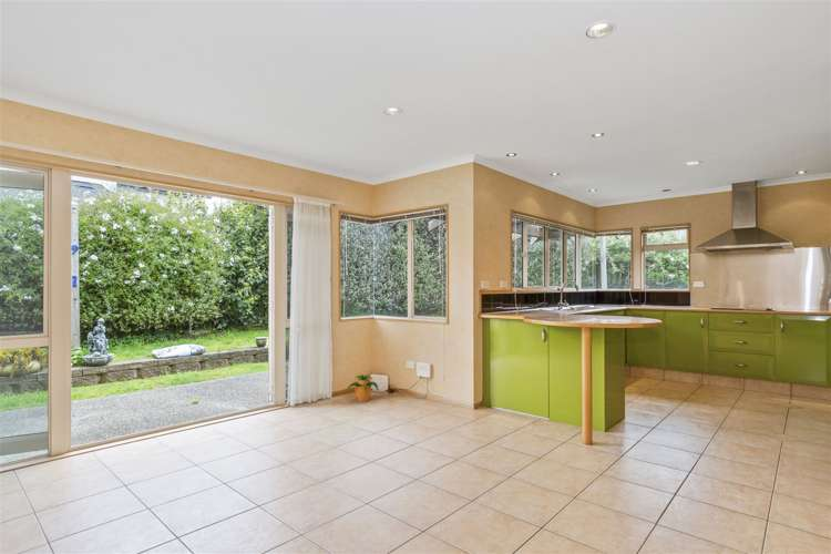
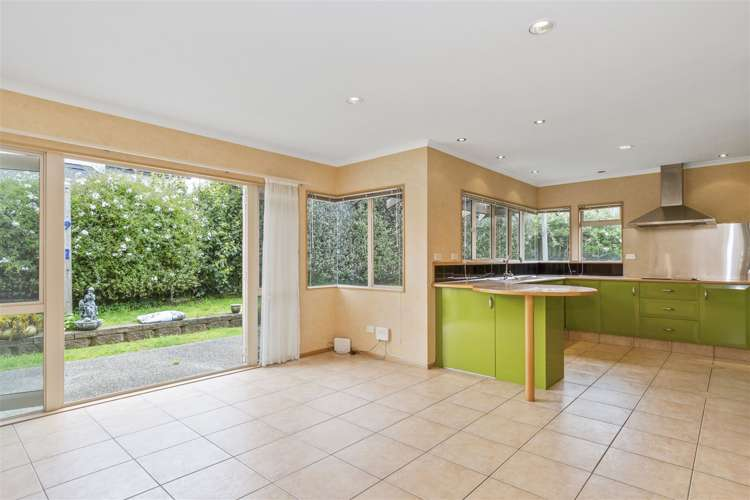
- potted plant (361, 387)
